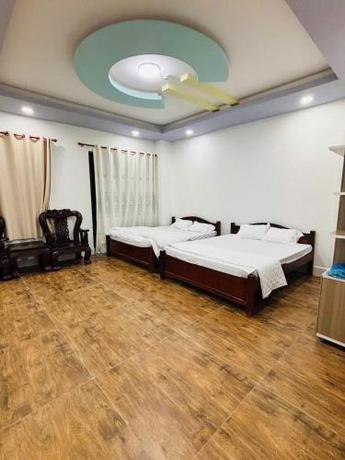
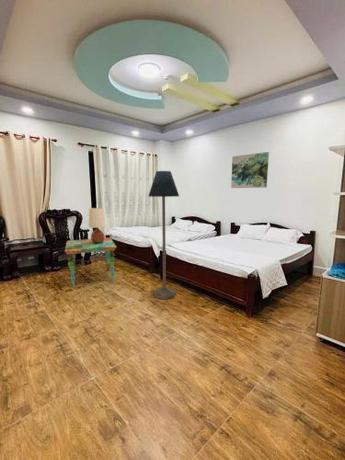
+ side table (87, 252)
+ wall art (248, 171)
+ lamp (97, 225)
+ floor lamp (163, 235)
